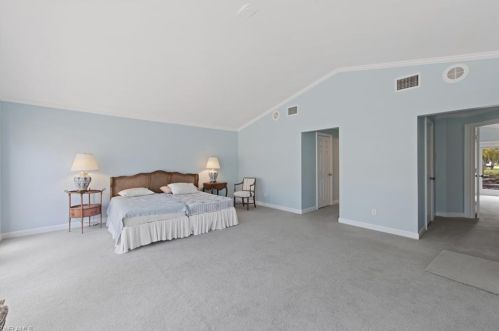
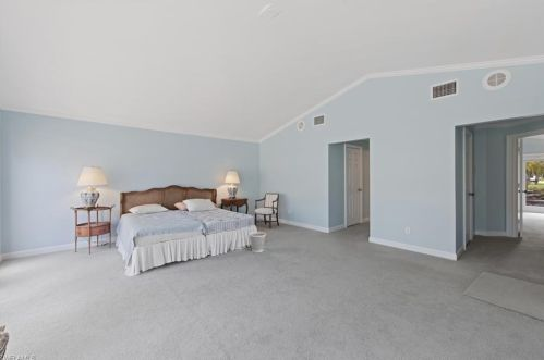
+ wastebasket (257, 241)
